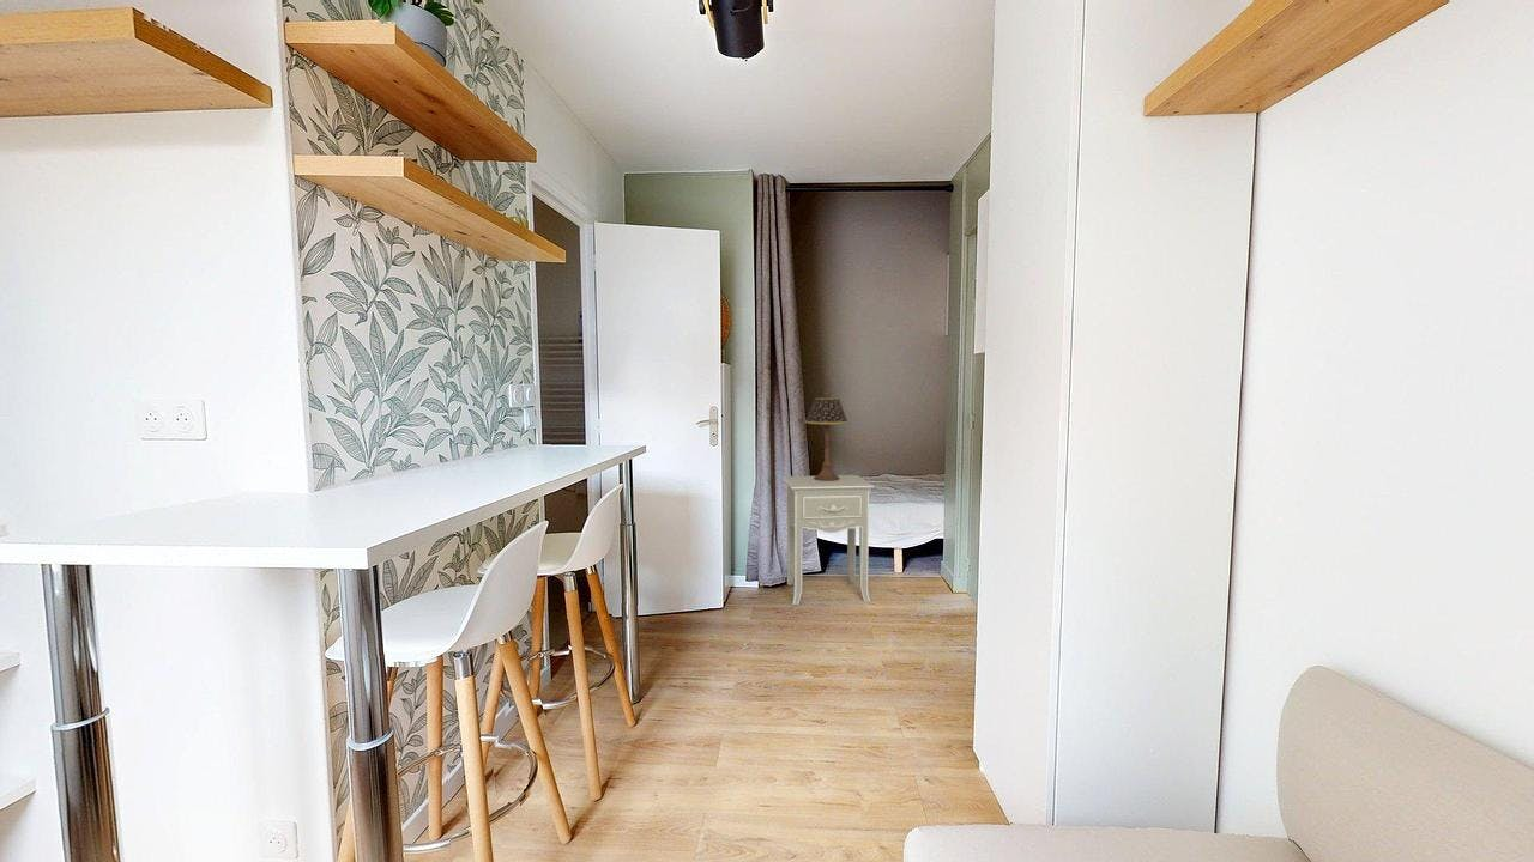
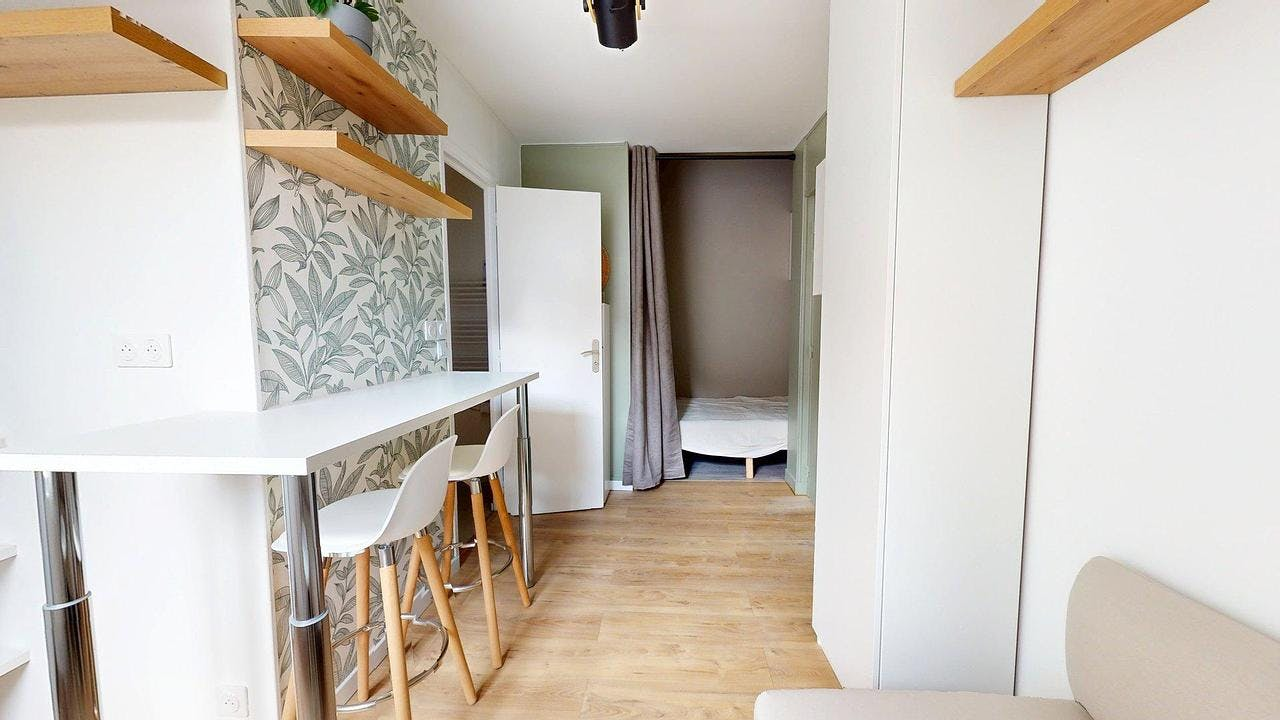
- table lamp (826, 435)
- nightstand (826, 532)
